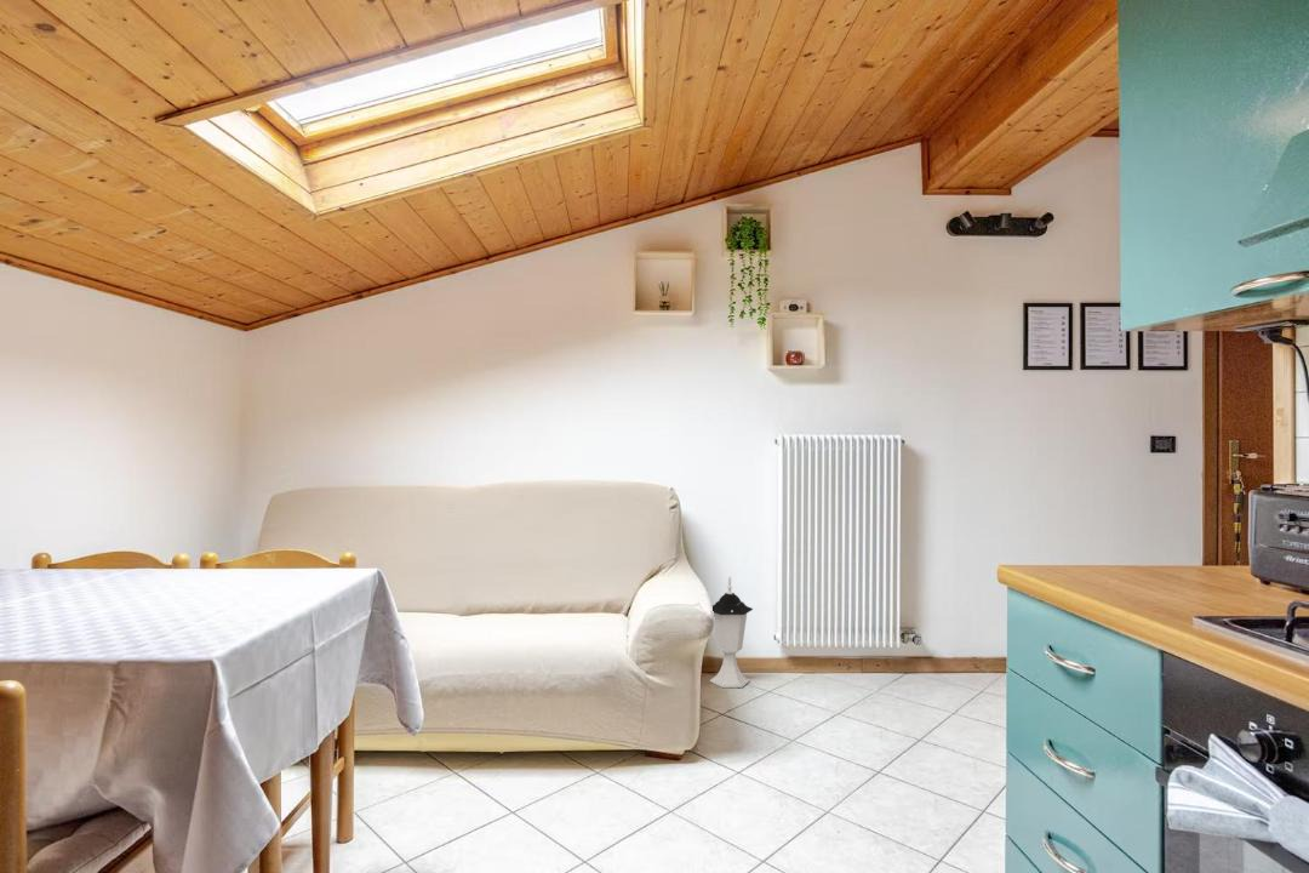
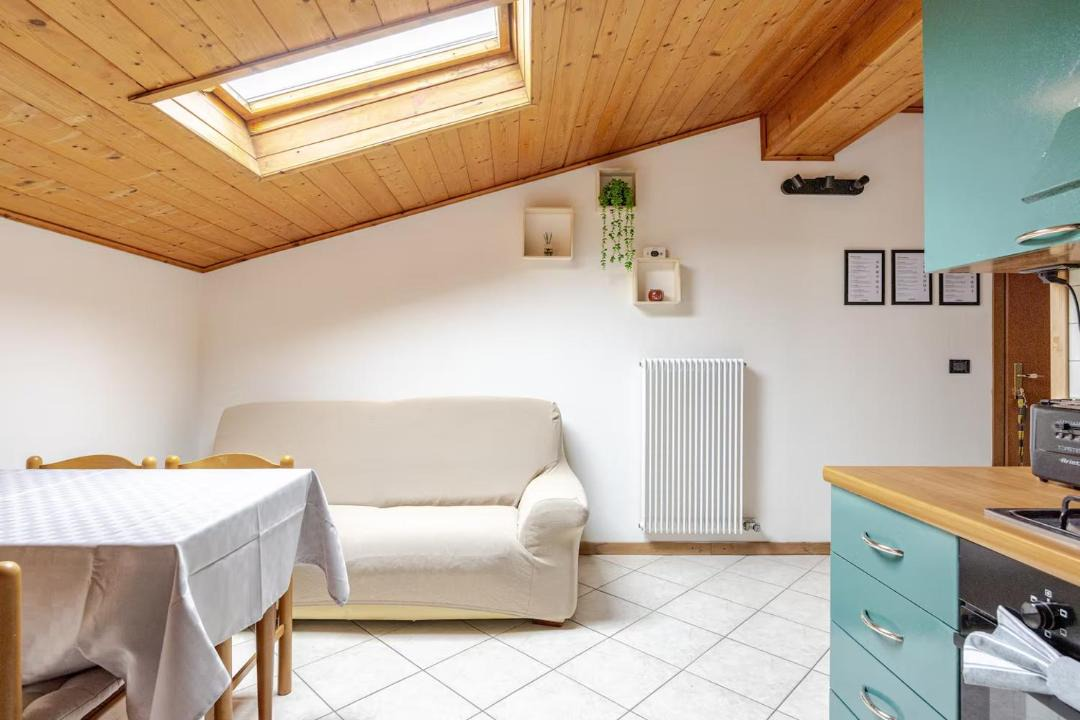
- lantern (730, 628)
